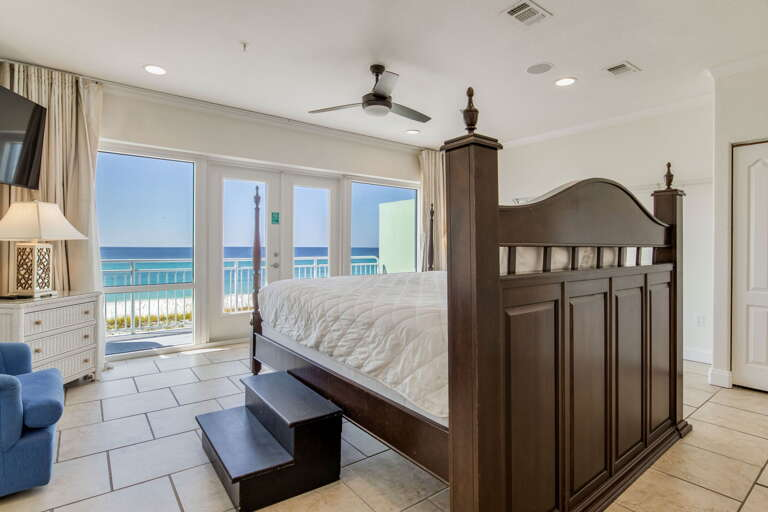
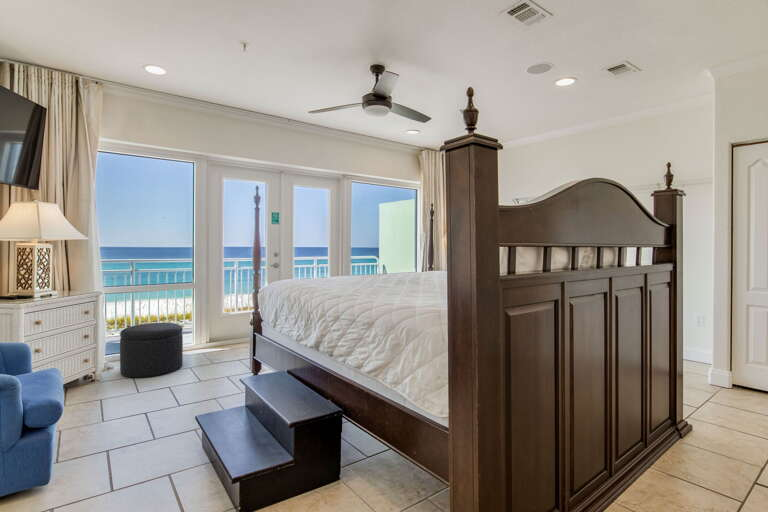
+ ottoman (152, 347)
